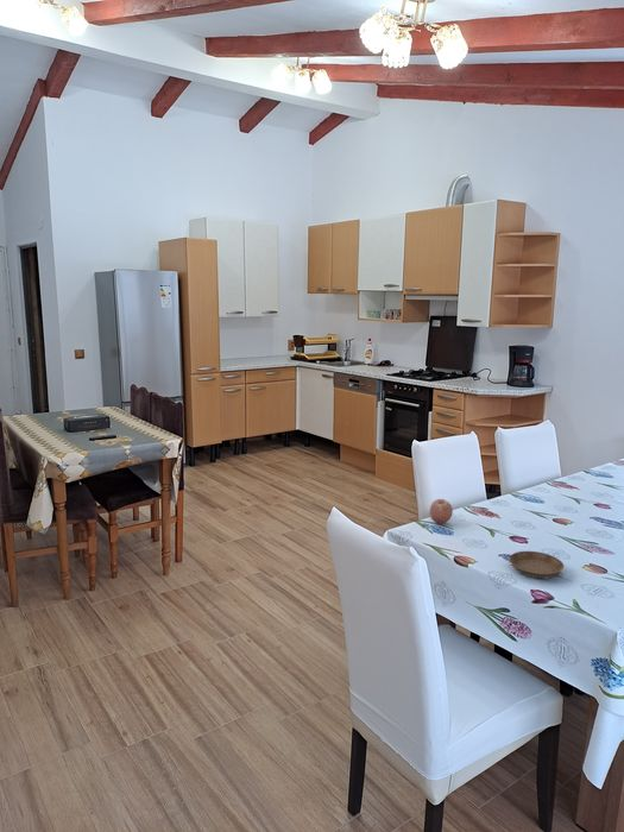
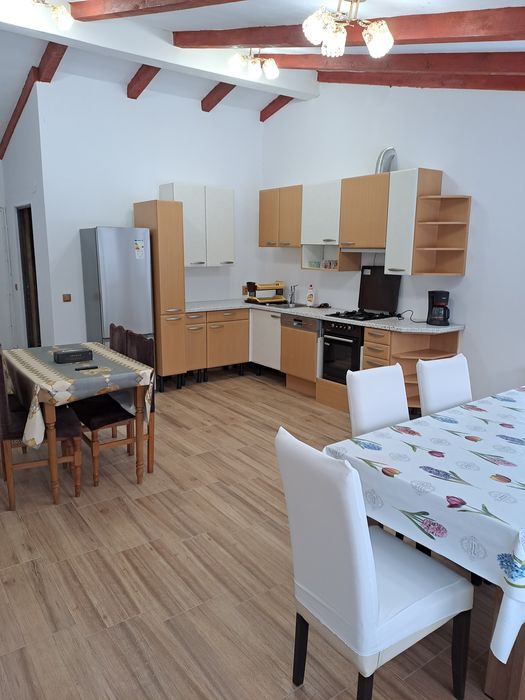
- fruit (441, 511)
- saucer (535, 566)
